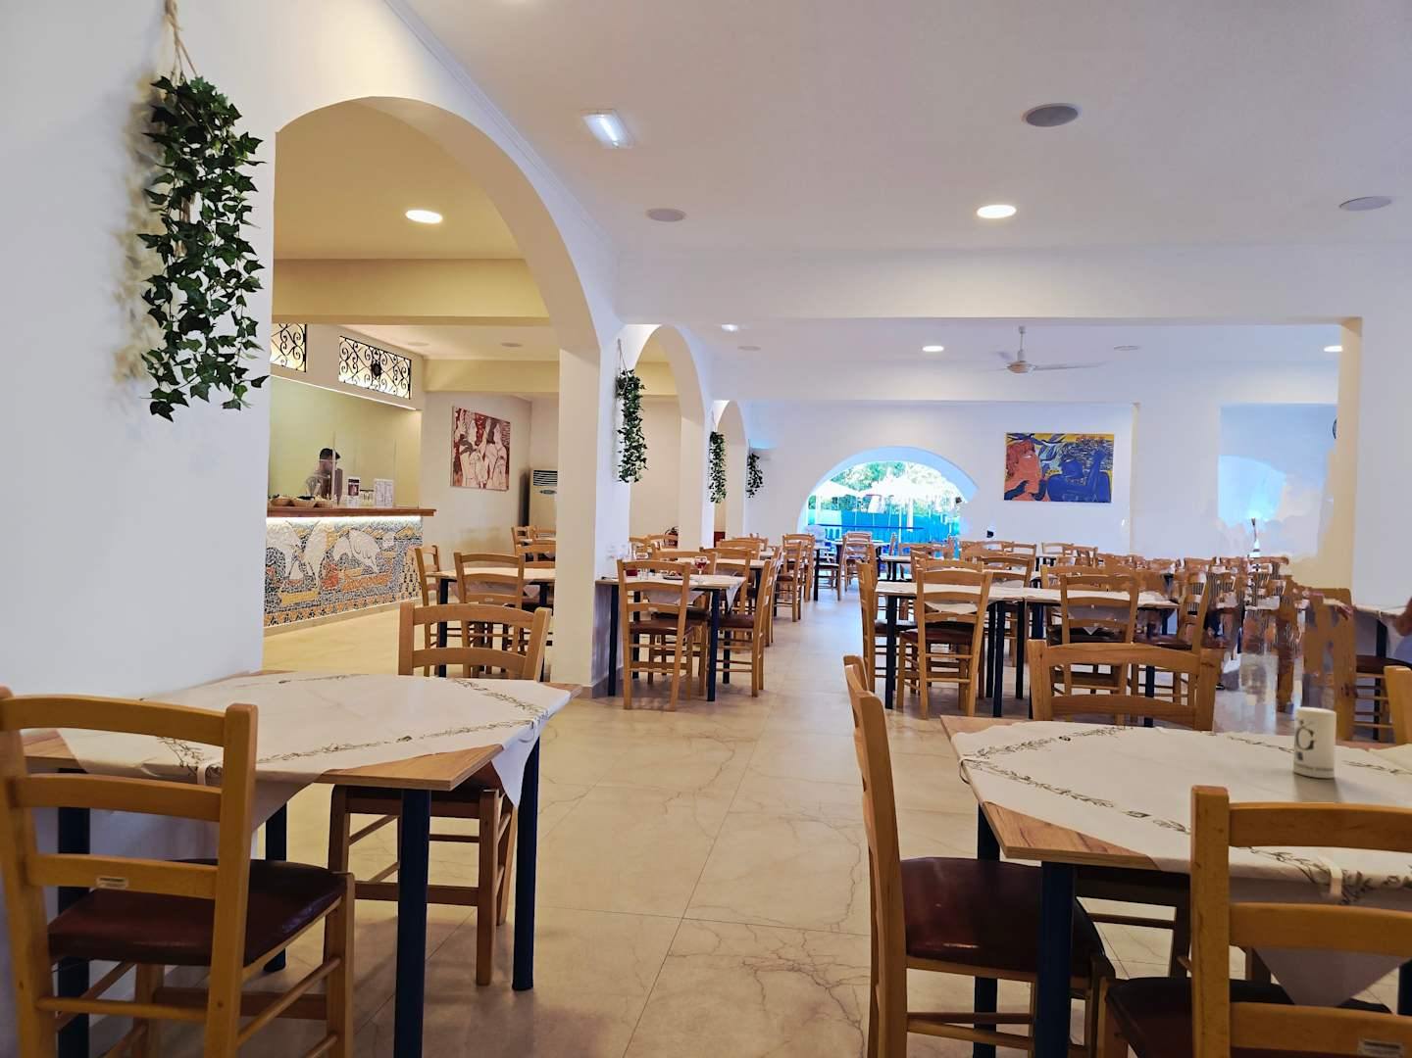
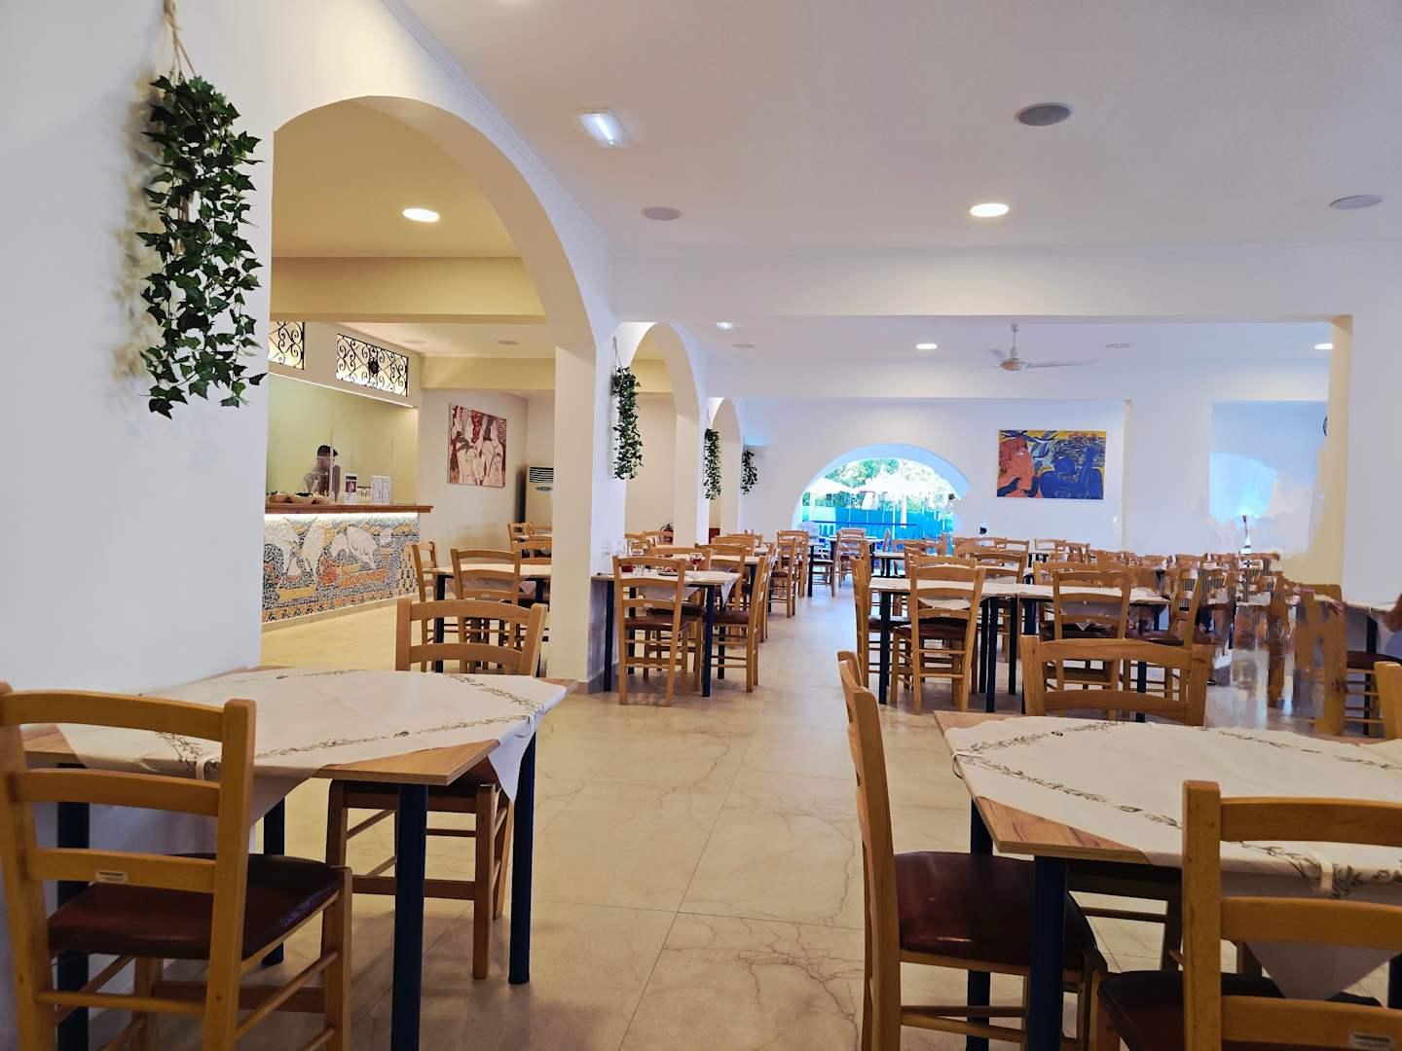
- candle (1314, 741)
